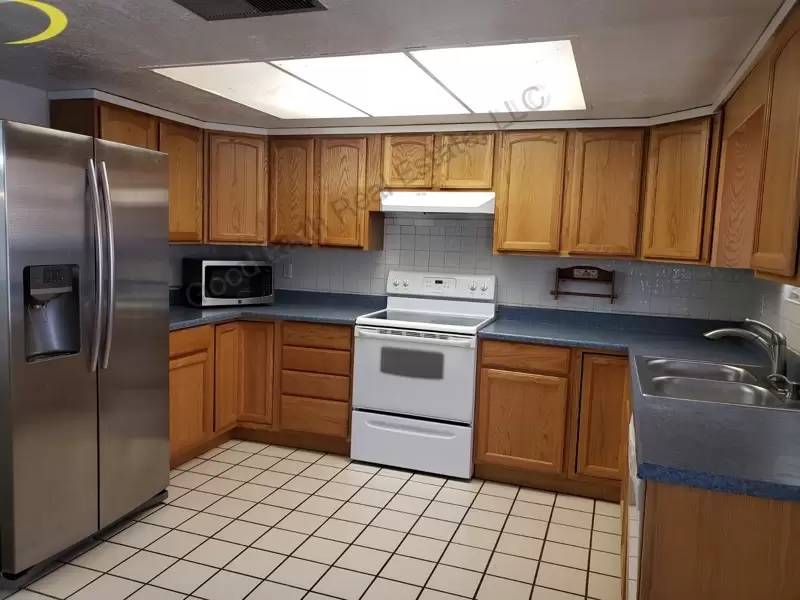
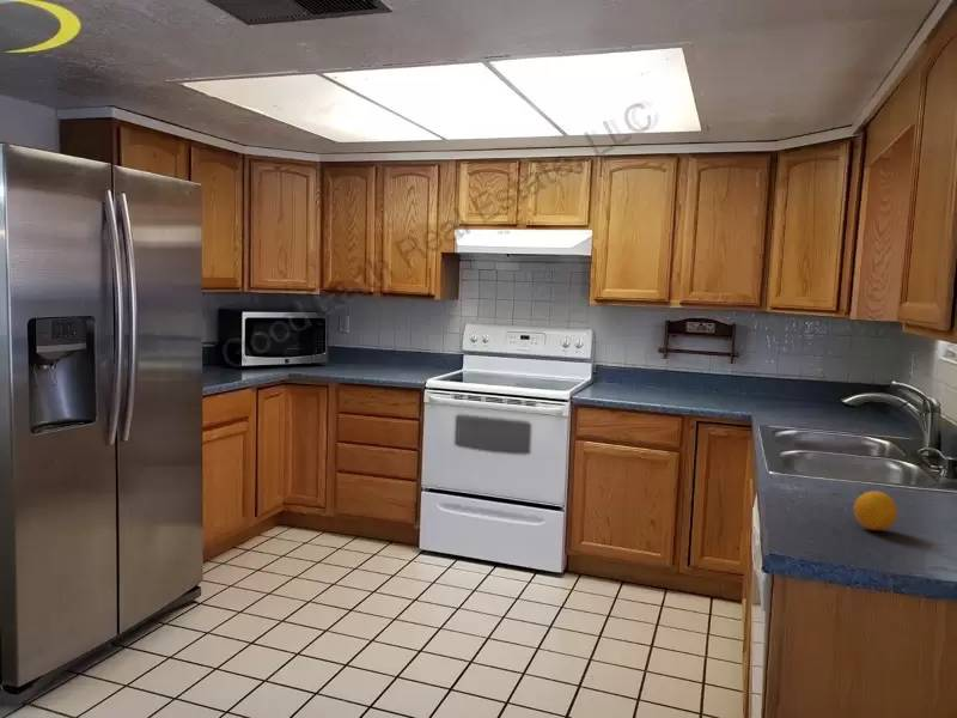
+ fruit (874, 510)
